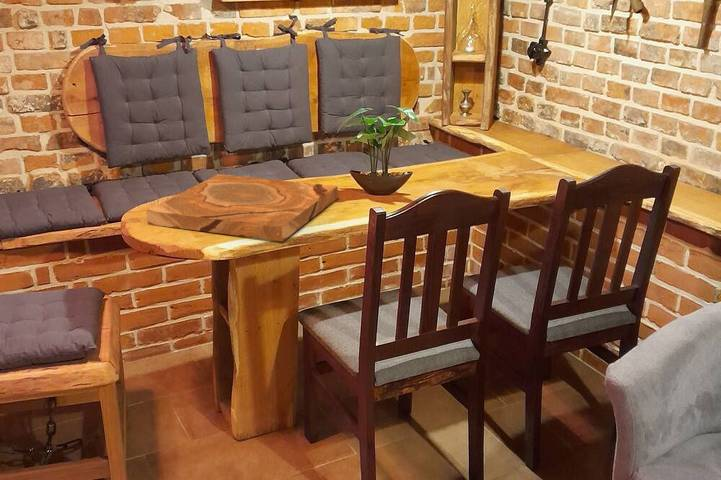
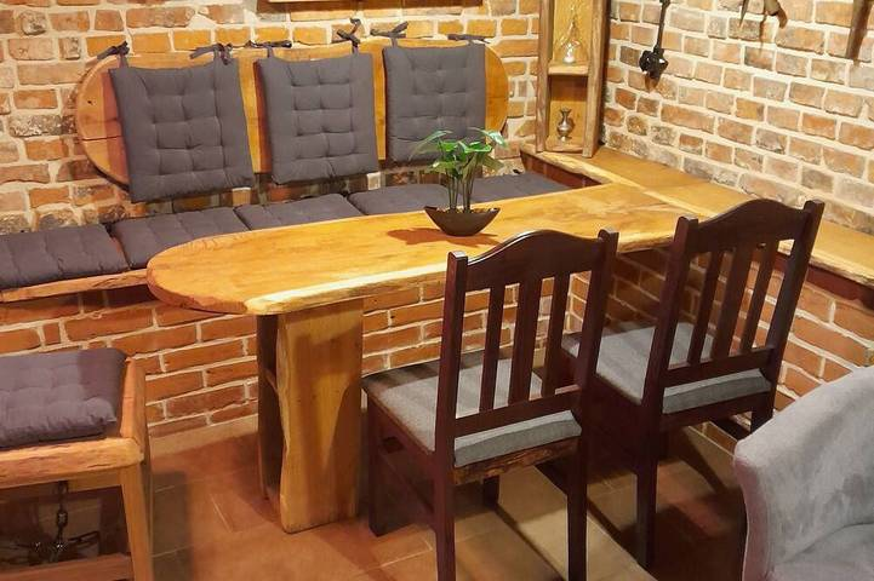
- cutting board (247, 204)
